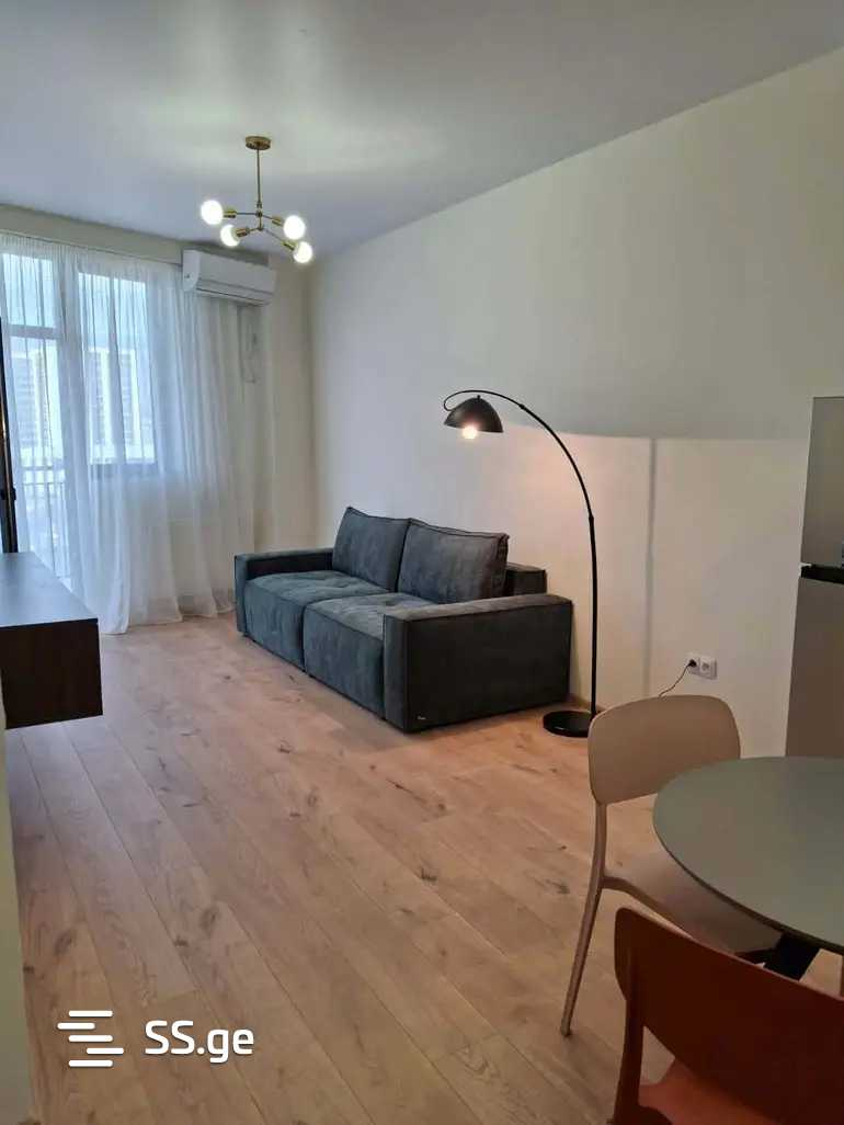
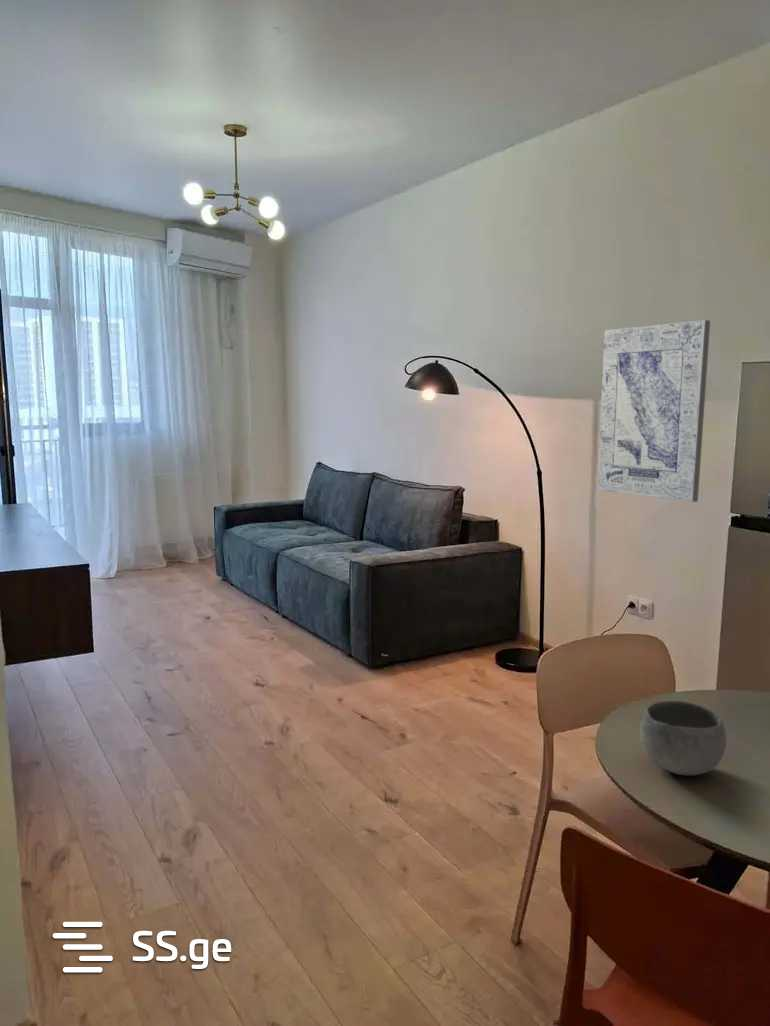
+ bowl (681, 740)
+ wall art (649, 412)
